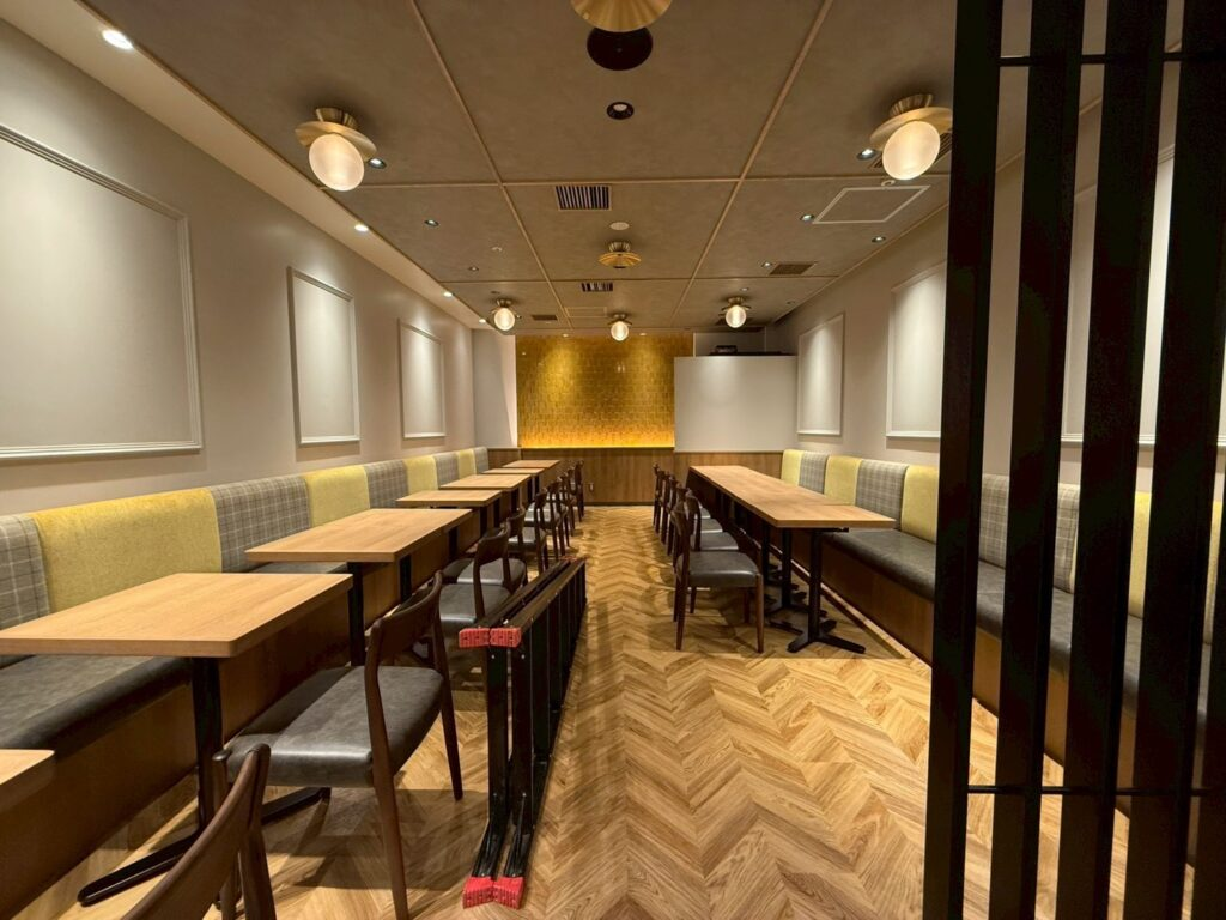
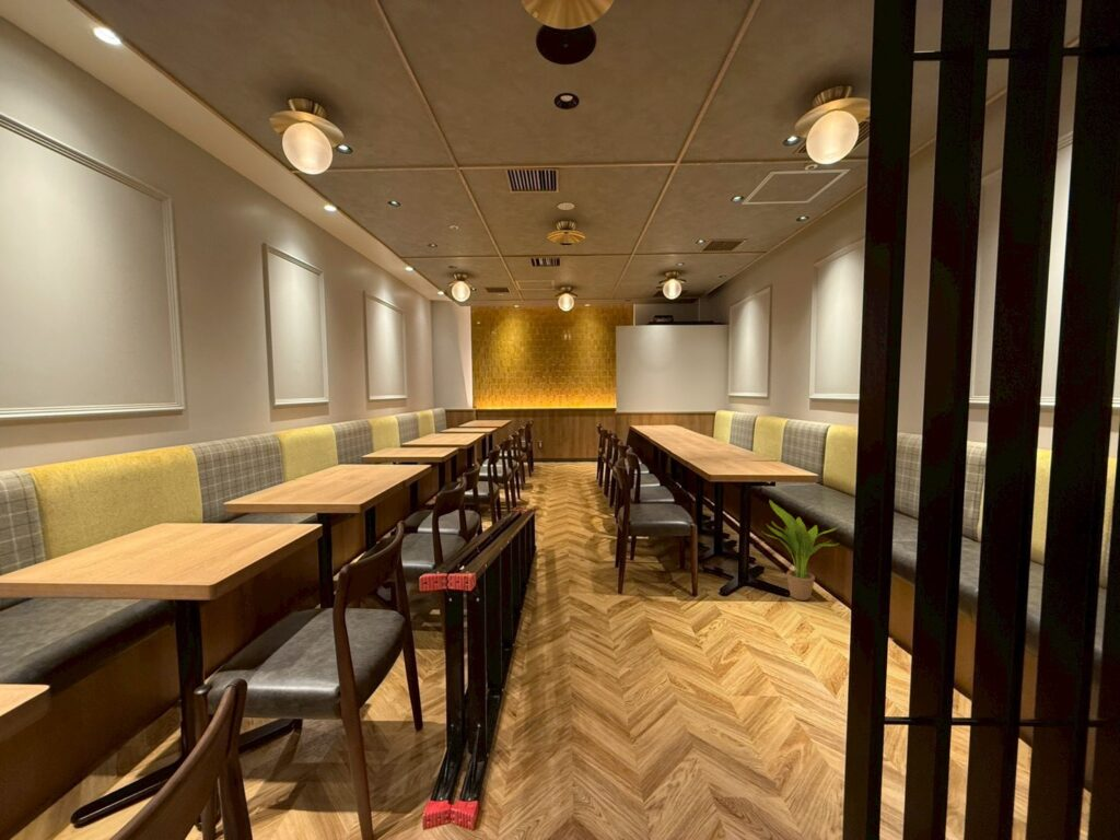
+ potted plant (794, 552)
